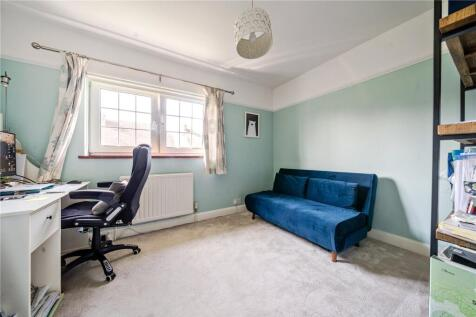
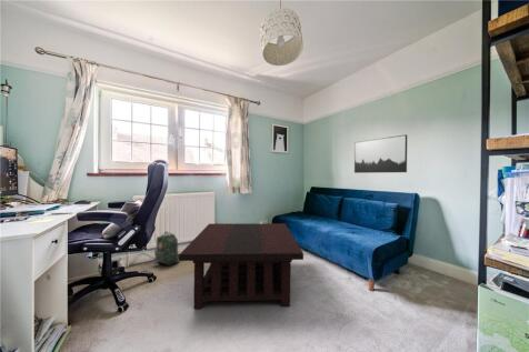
+ coffee table (244, 259)
+ wall art (378, 155)
+ backpack (166, 249)
